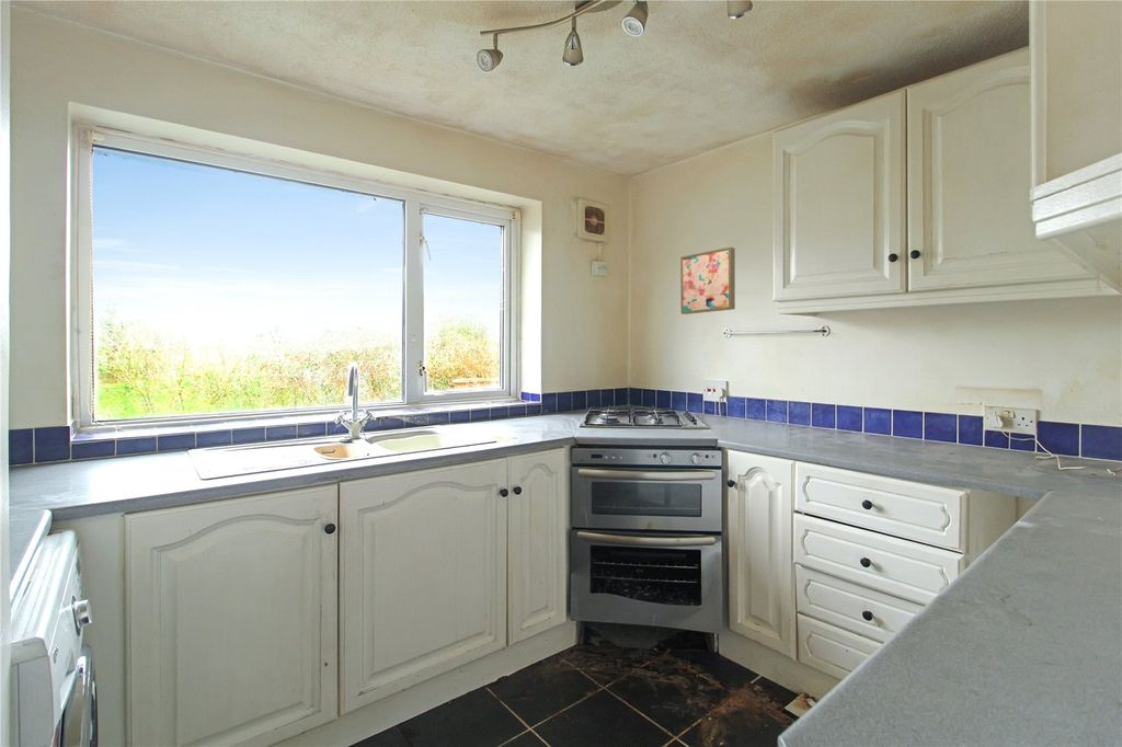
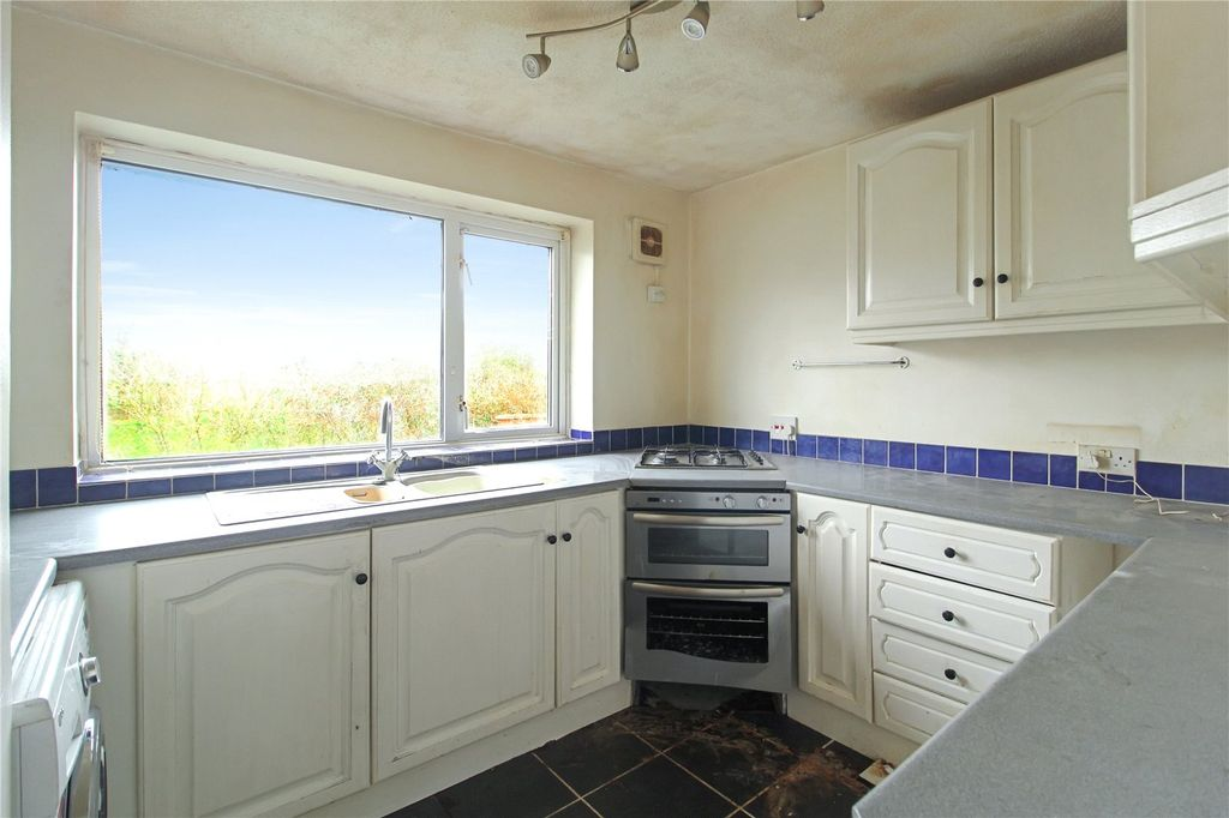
- wall art (707, 281)
